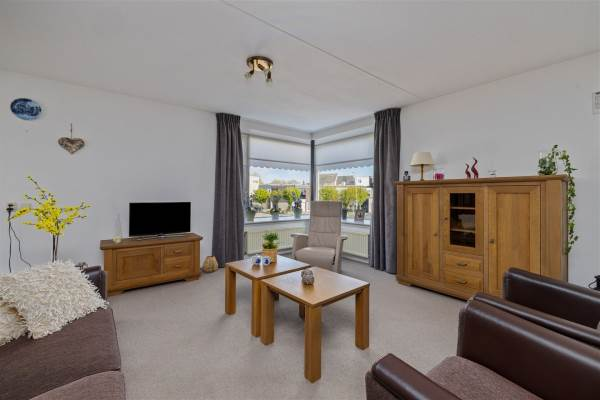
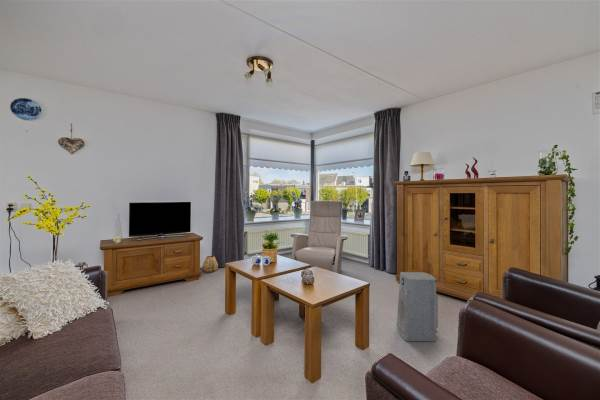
+ air purifier (416, 304)
